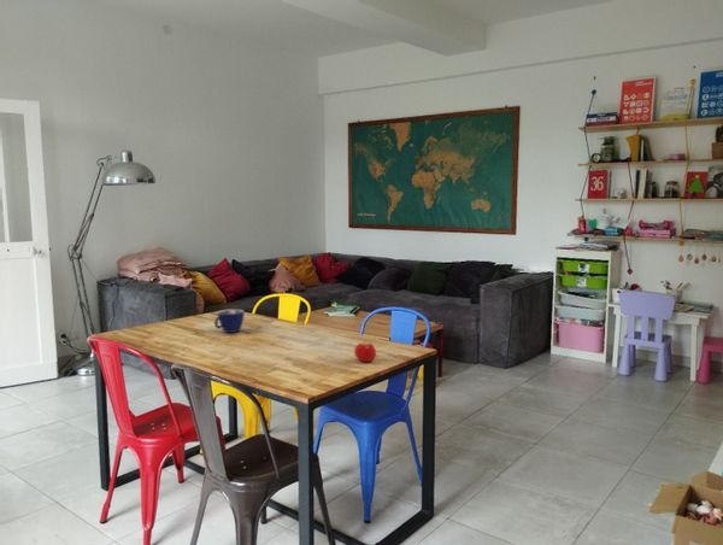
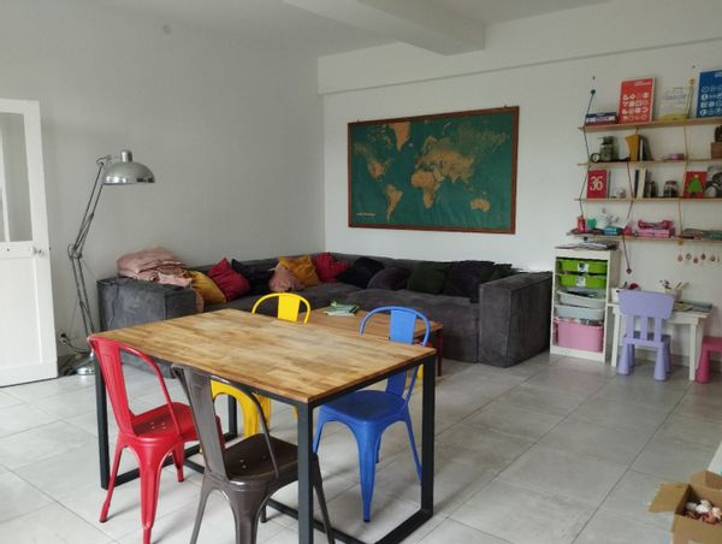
- cup (228, 321)
- fruit (365, 351)
